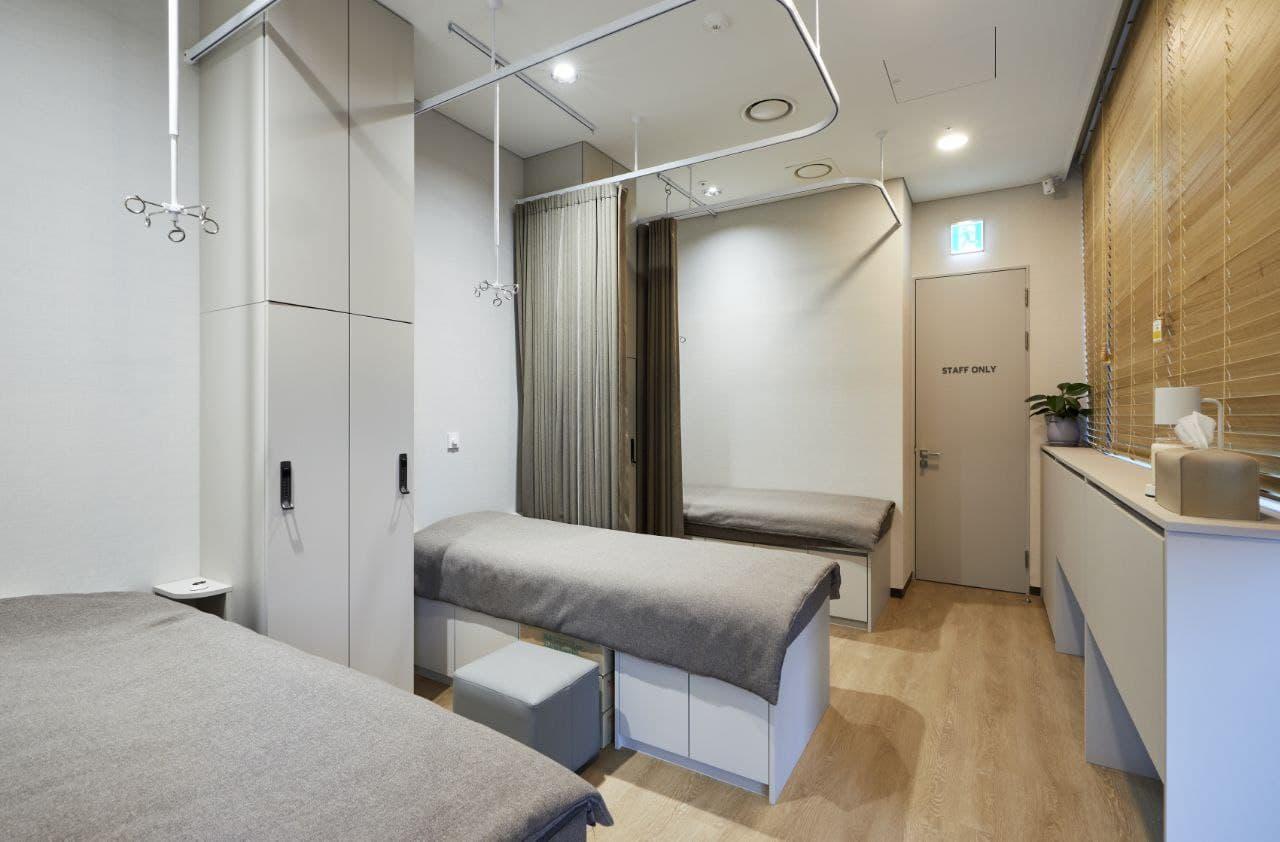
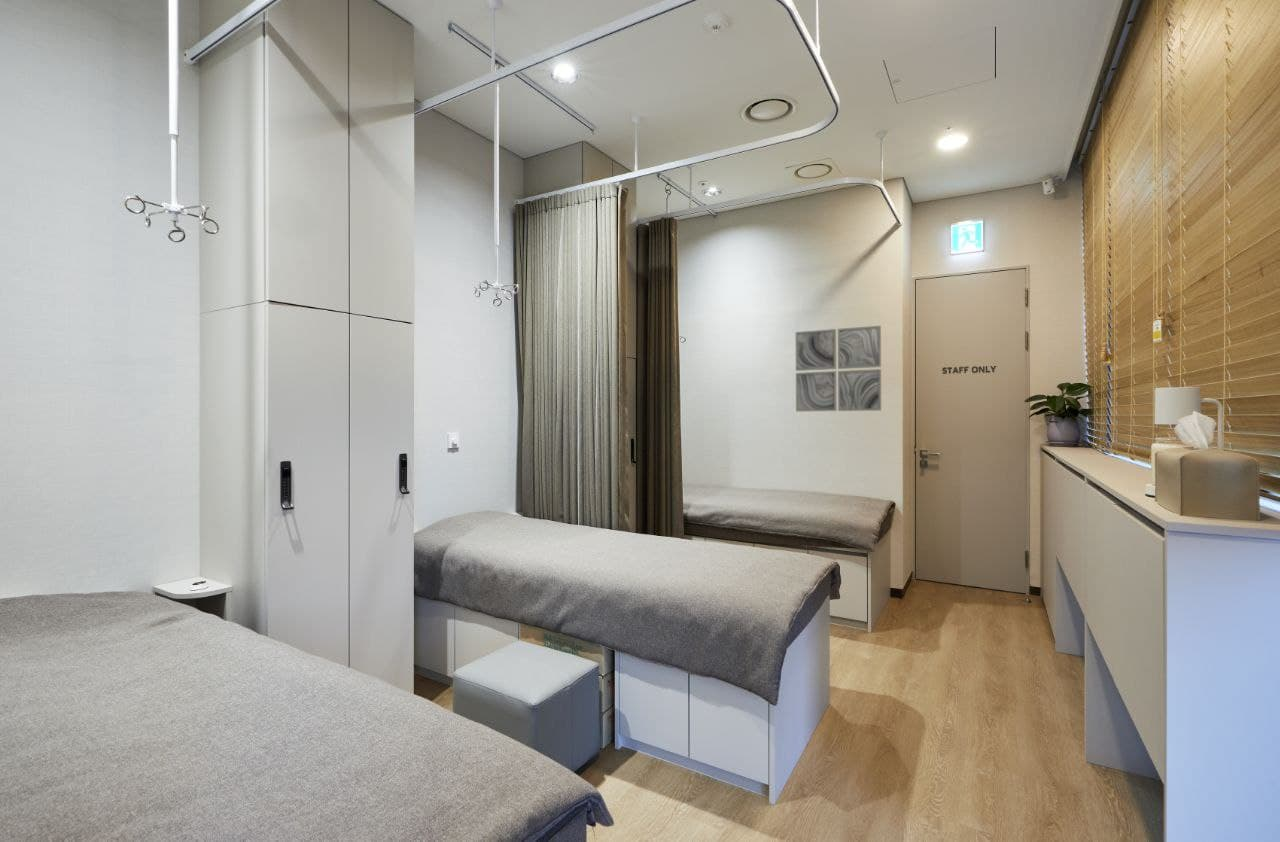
+ wall art (838, 371)
